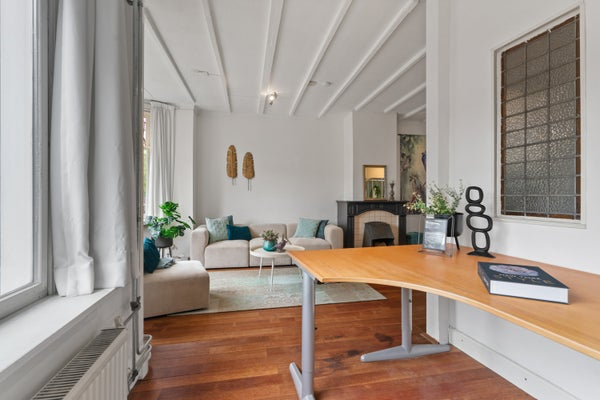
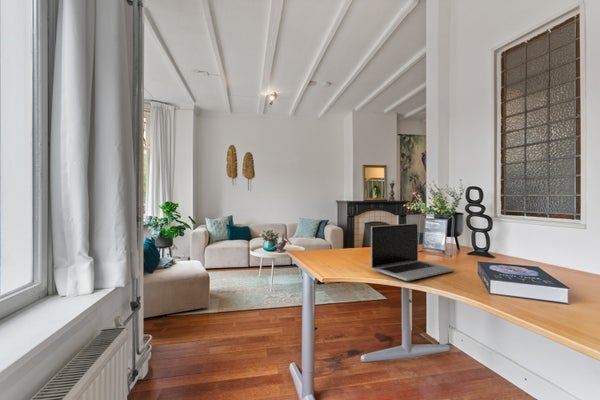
+ laptop (412, 248)
